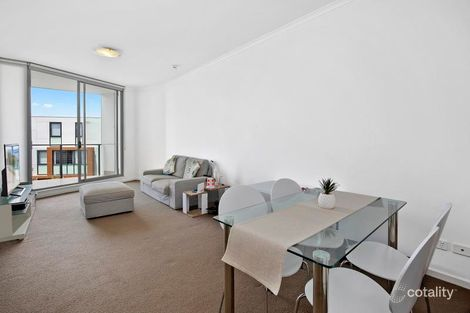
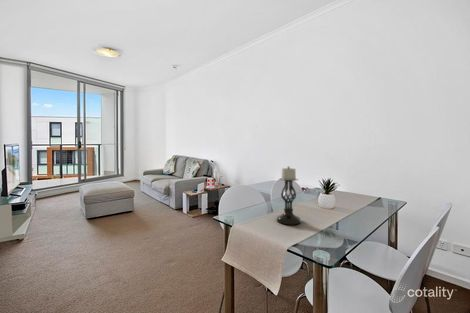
+ candle holder (289, 193)
